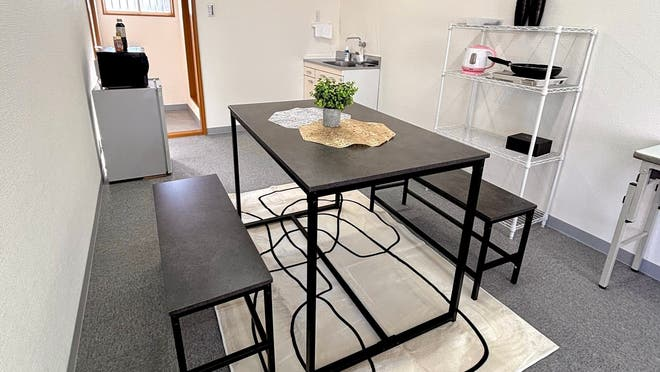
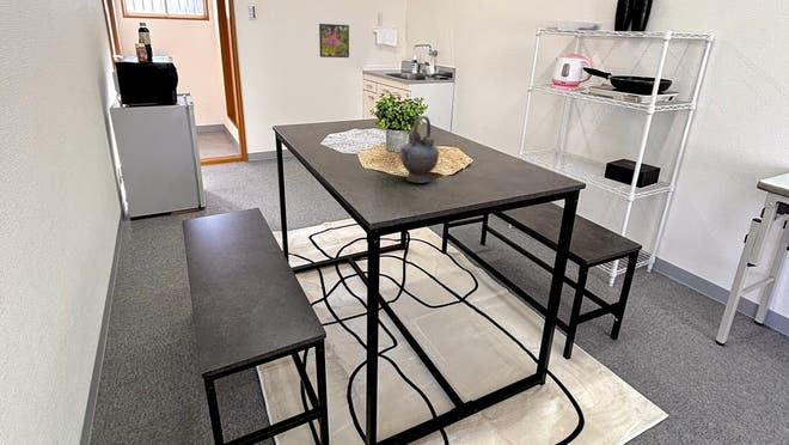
+ teapot (416, 150)
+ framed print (334, 41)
